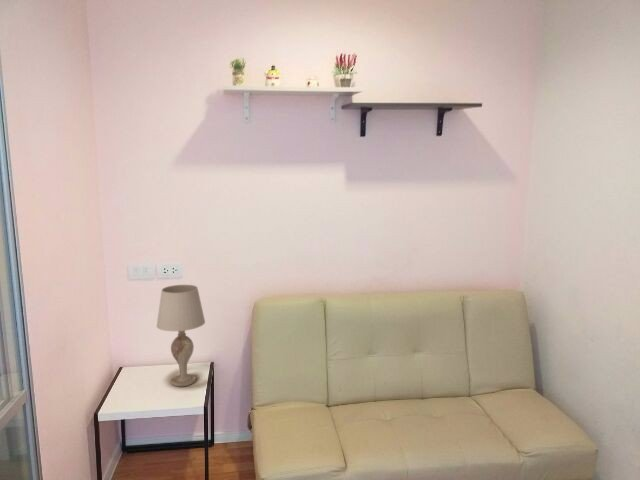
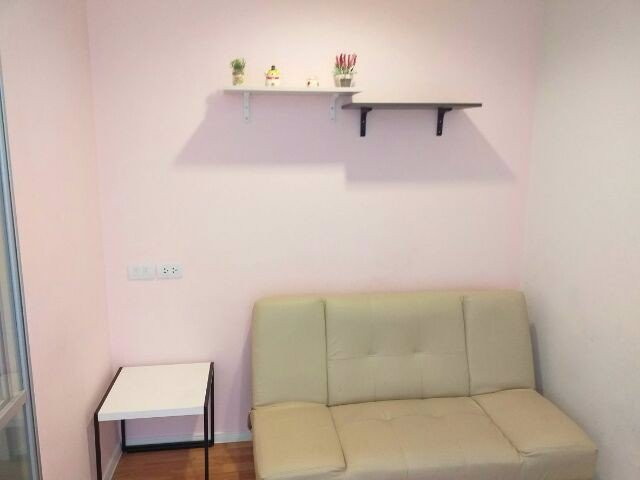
- table lamp (181, 335)
